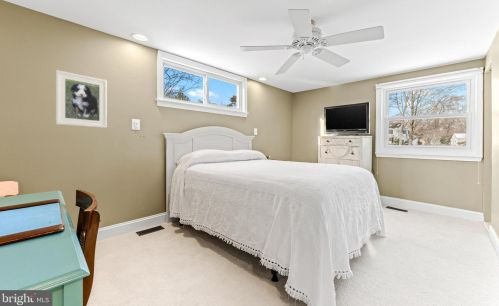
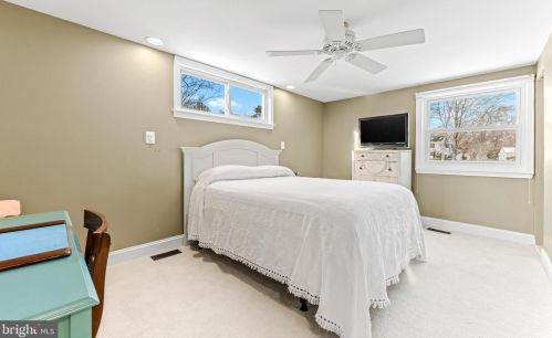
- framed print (83, 100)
